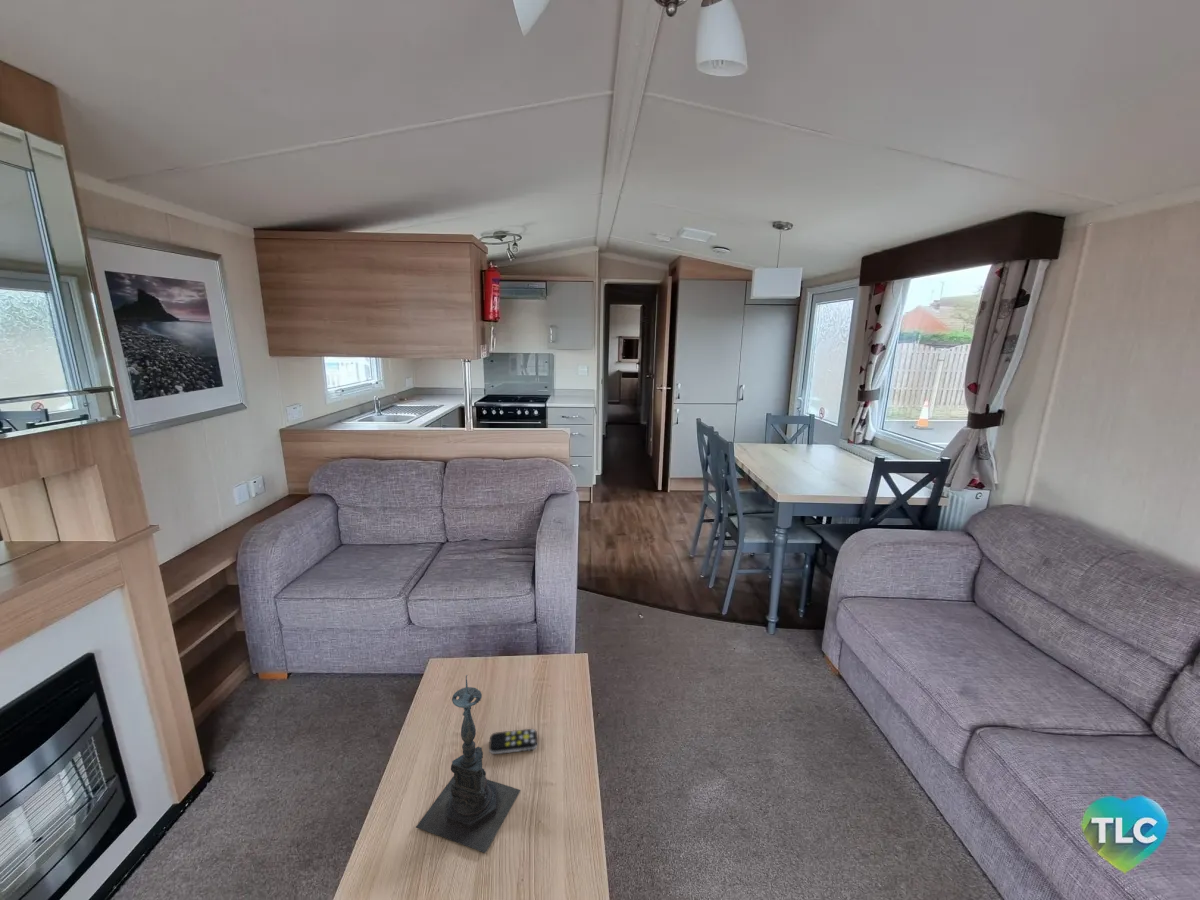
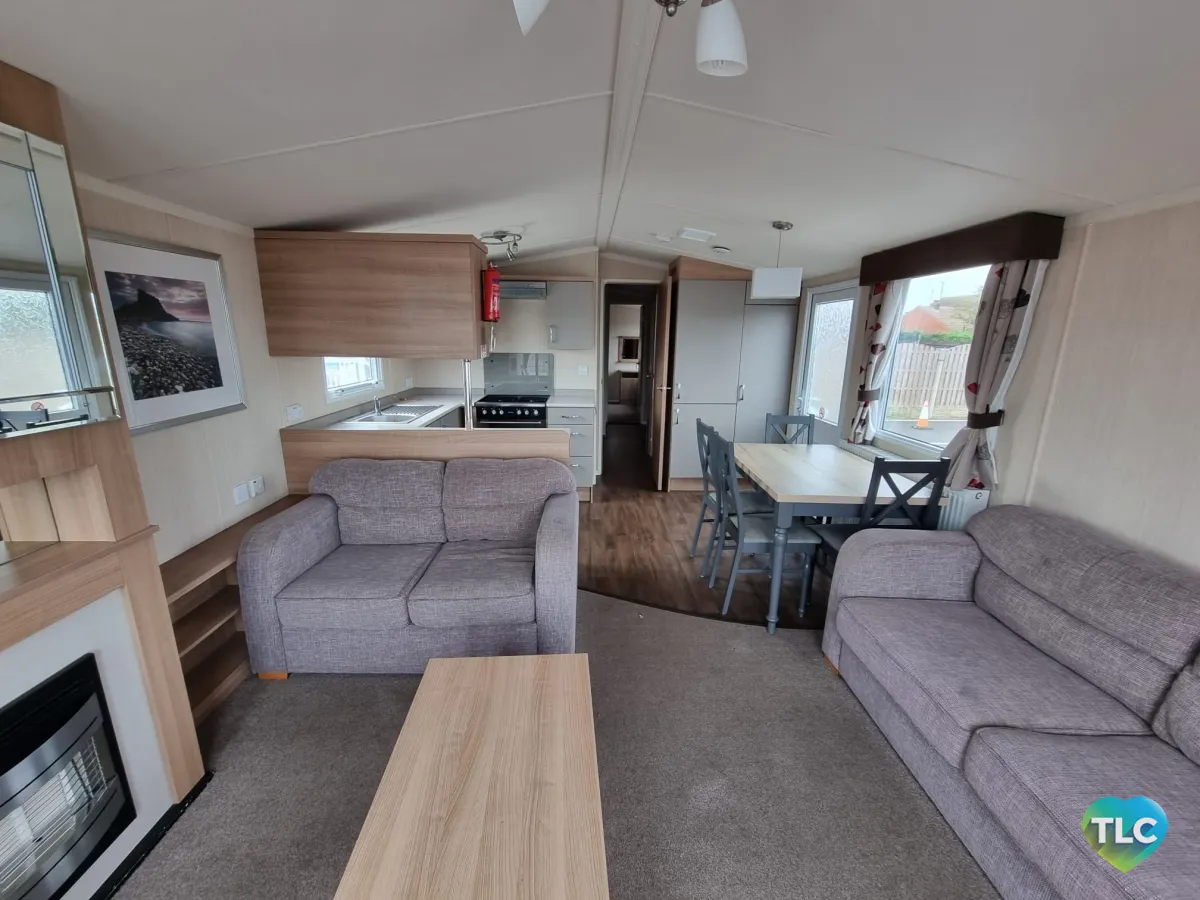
- remote control (513, 740)
- candle holder (467, 744)
